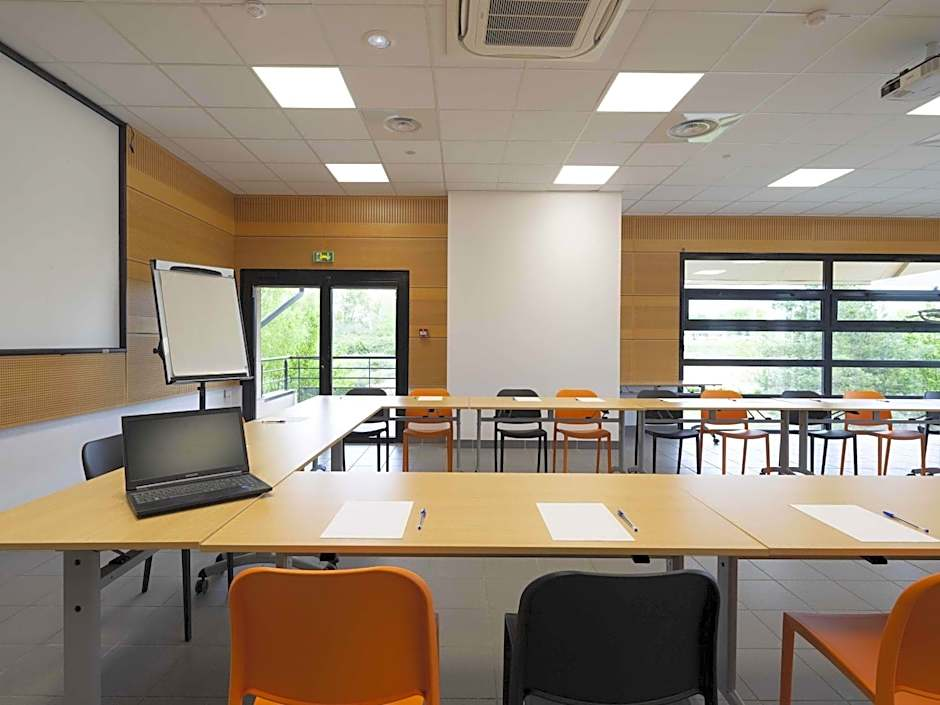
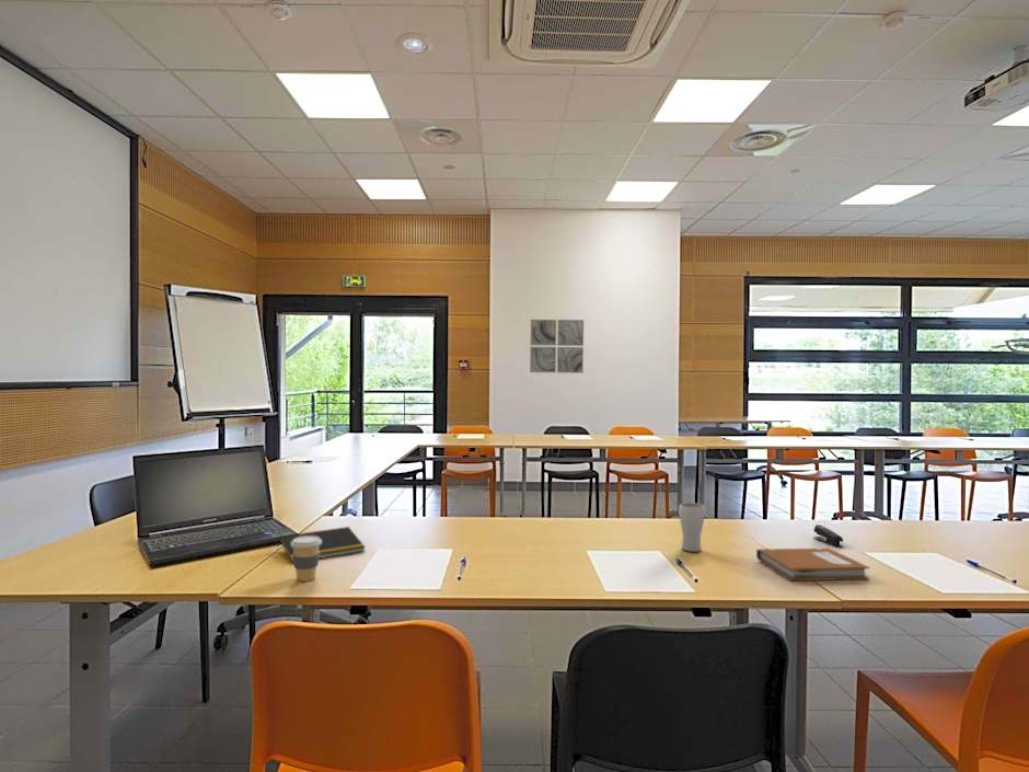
+ drinking glass (691, 527)
+ coffee cup (305, 558)
+ wall art (557, 345)
+ notepad (322, 543)
+ stapler (828, 534)
+ notebook (811, 562)
